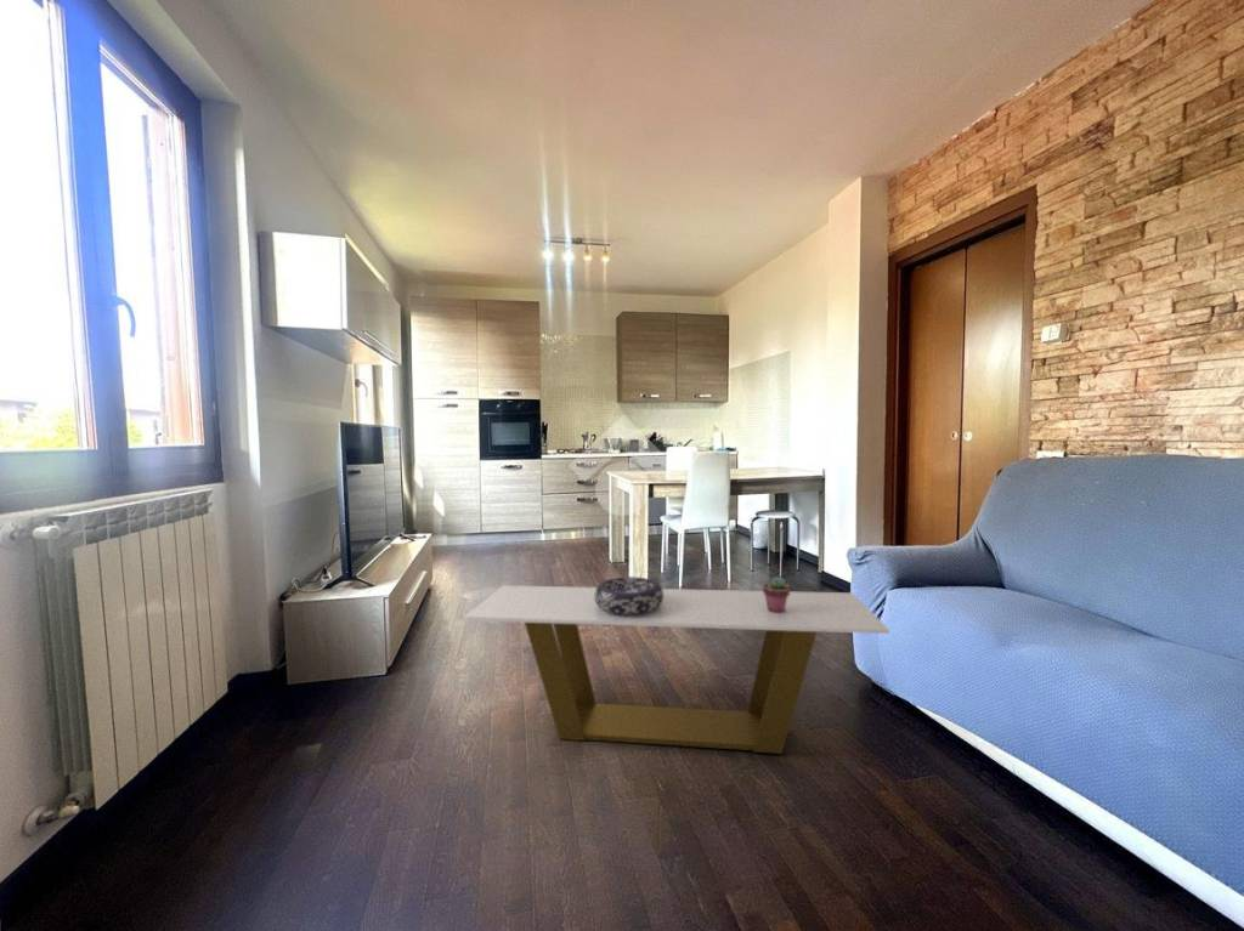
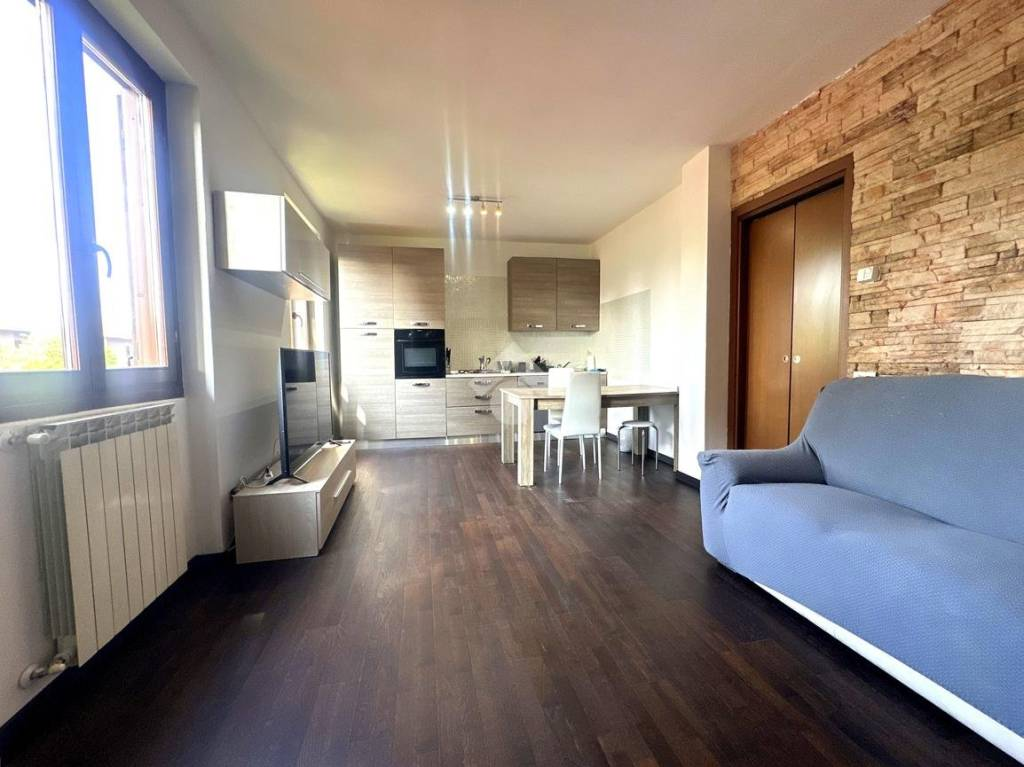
- decorative bowl (628, 595)
- coffee table (661, 706)
- potted succulent (776, 592)
